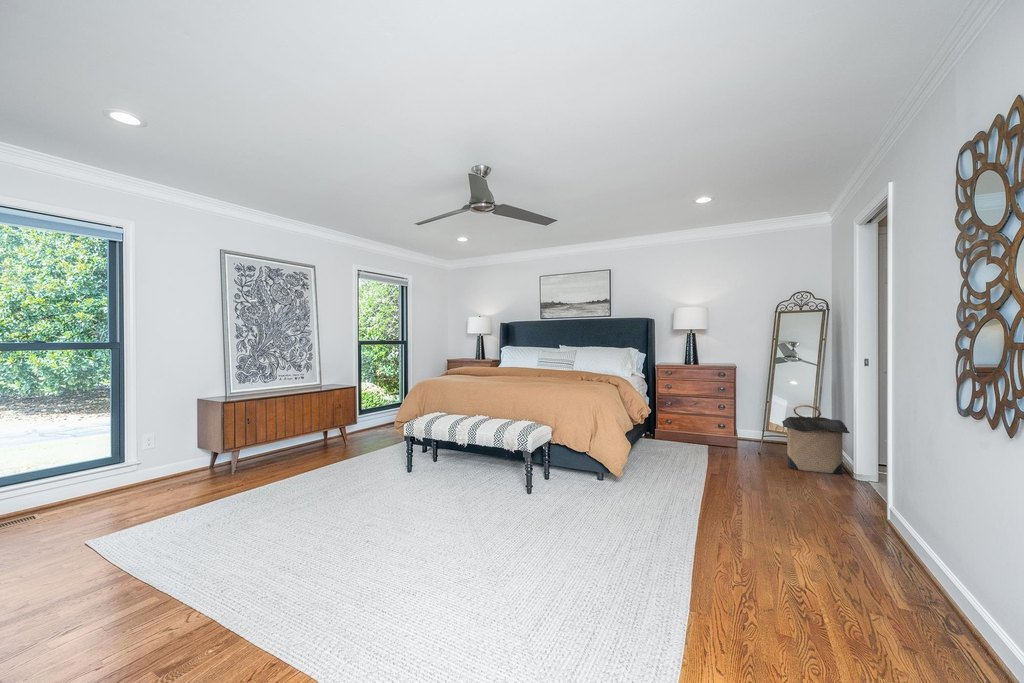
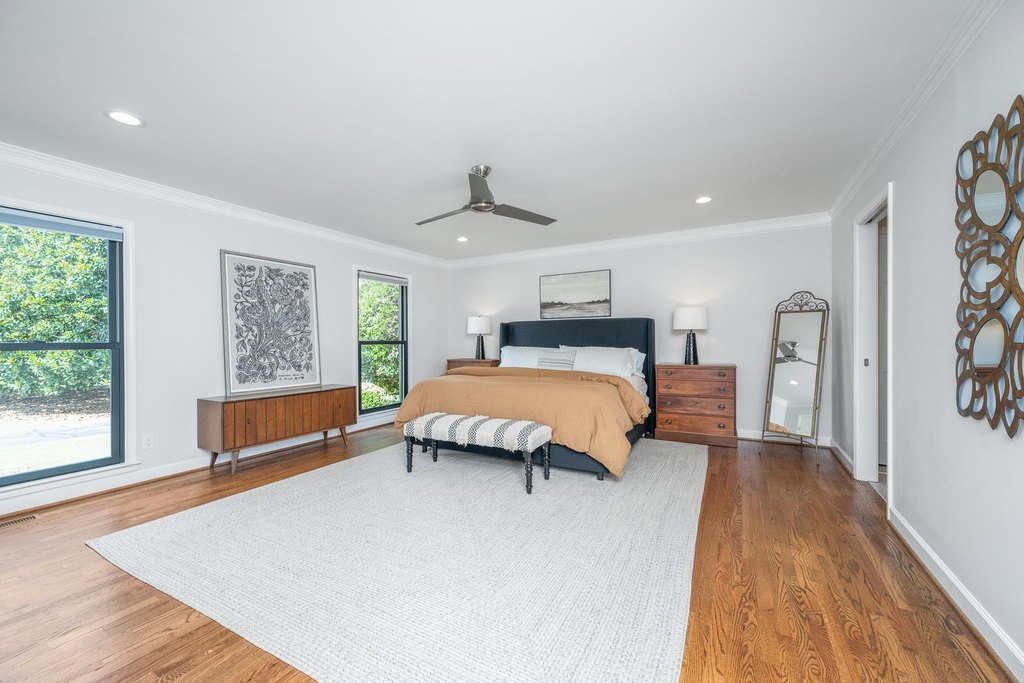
- laundry hamper (815, 436)
